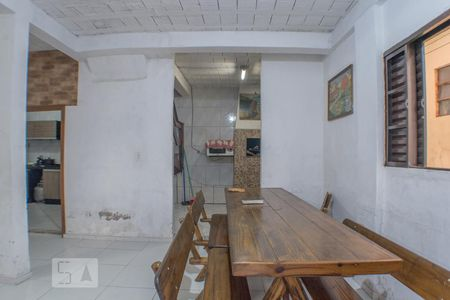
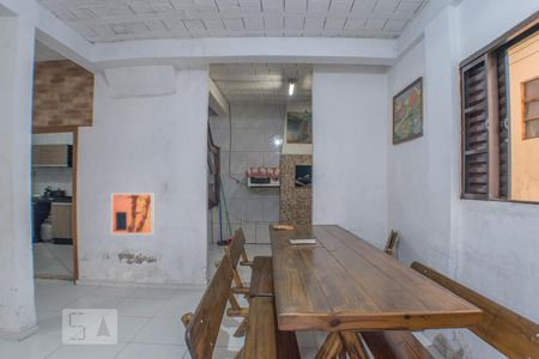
+ wall art (132, 213)
